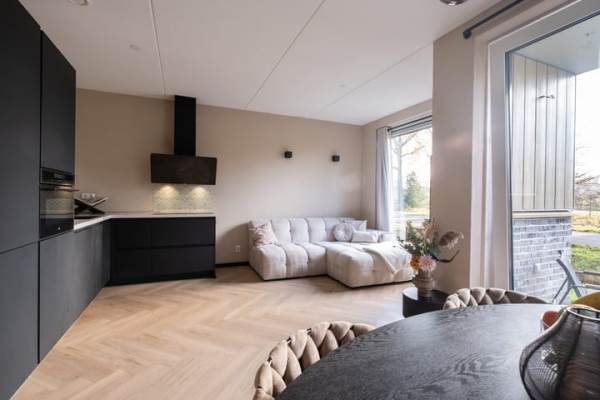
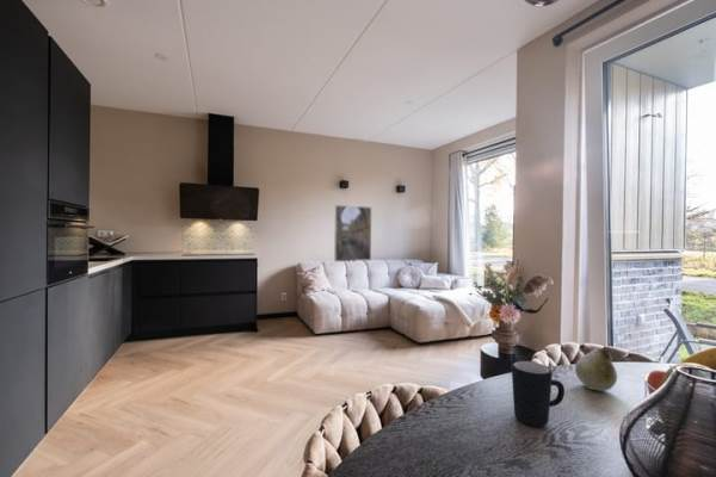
+ fruit (594, 366)
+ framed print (353, 235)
+ mug (538, 392)
